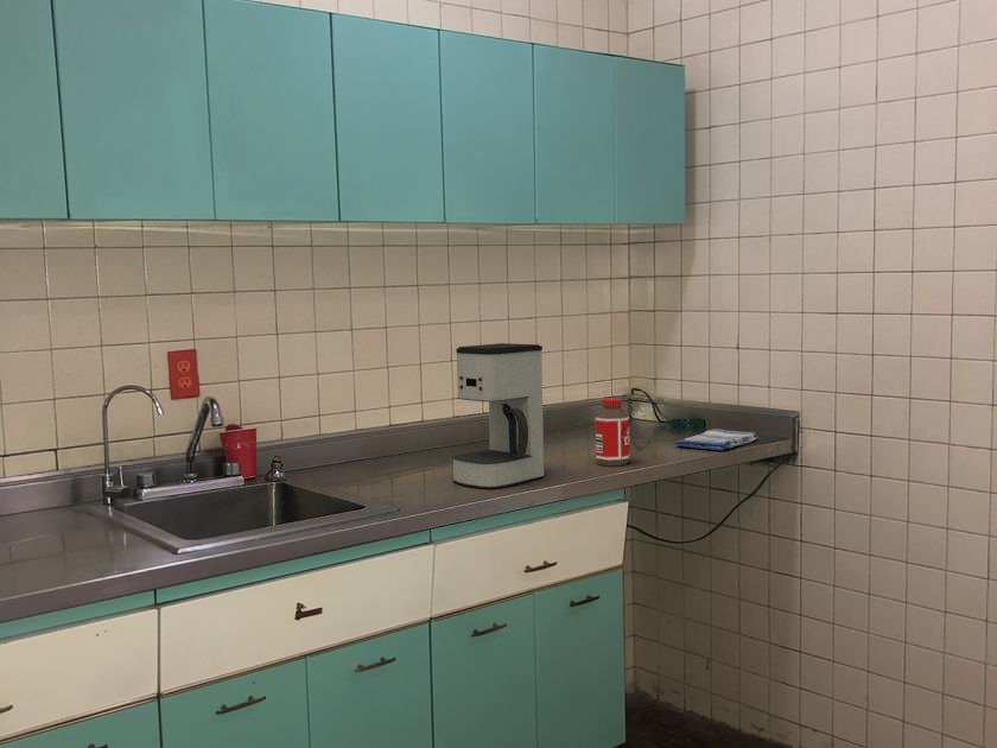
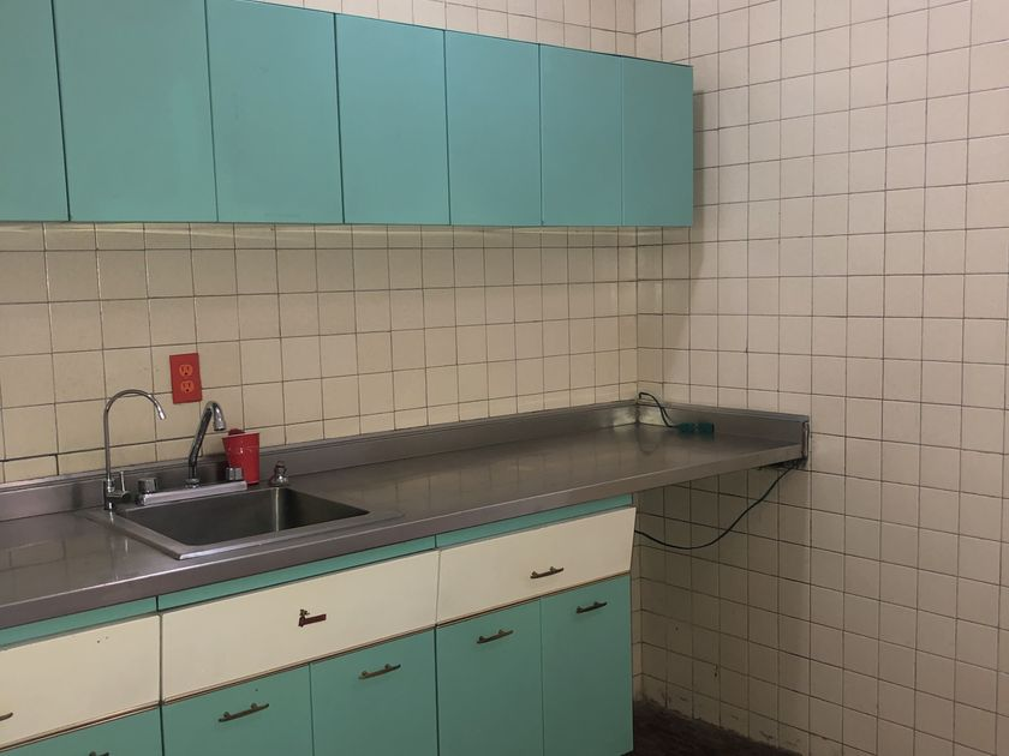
- coffee maker (498, 413)
- dish towel (716, 438)
- bottle (612, 431)
